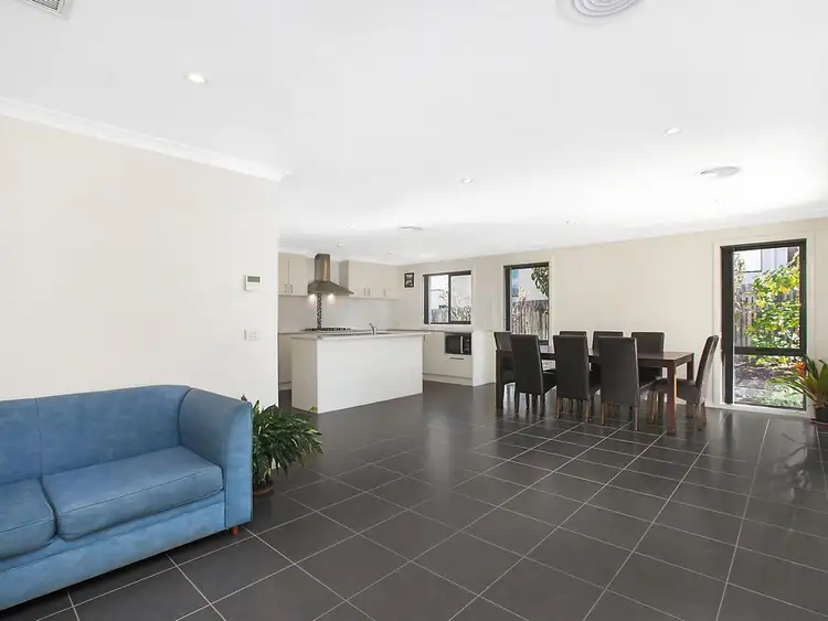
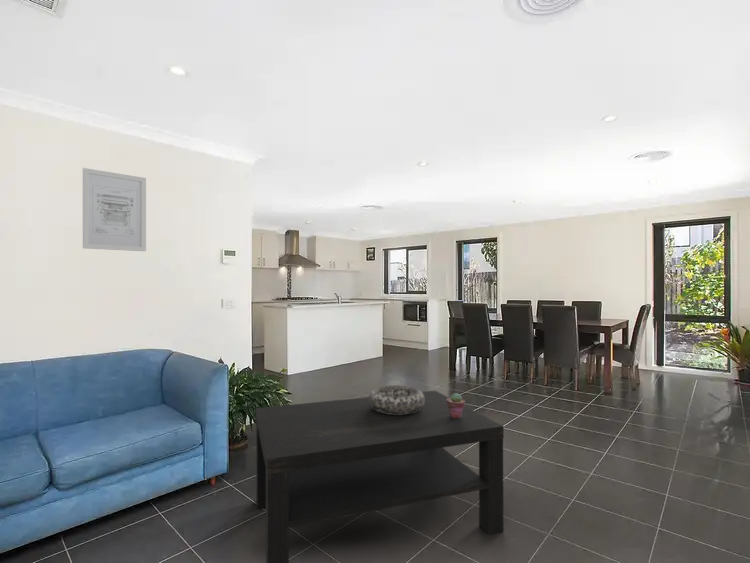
+ wall art (115, 211)
+ coffee table (371, 465)
+ potted succulent (455, 404)
+ decorative bowl (396, 399)
